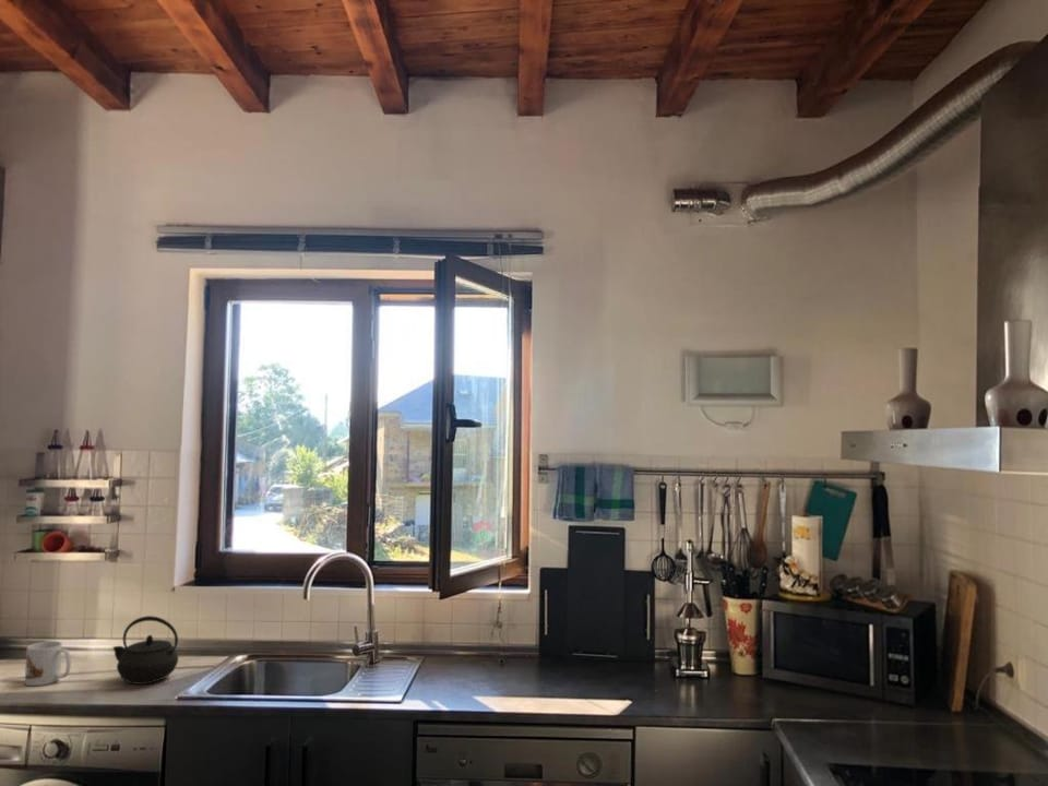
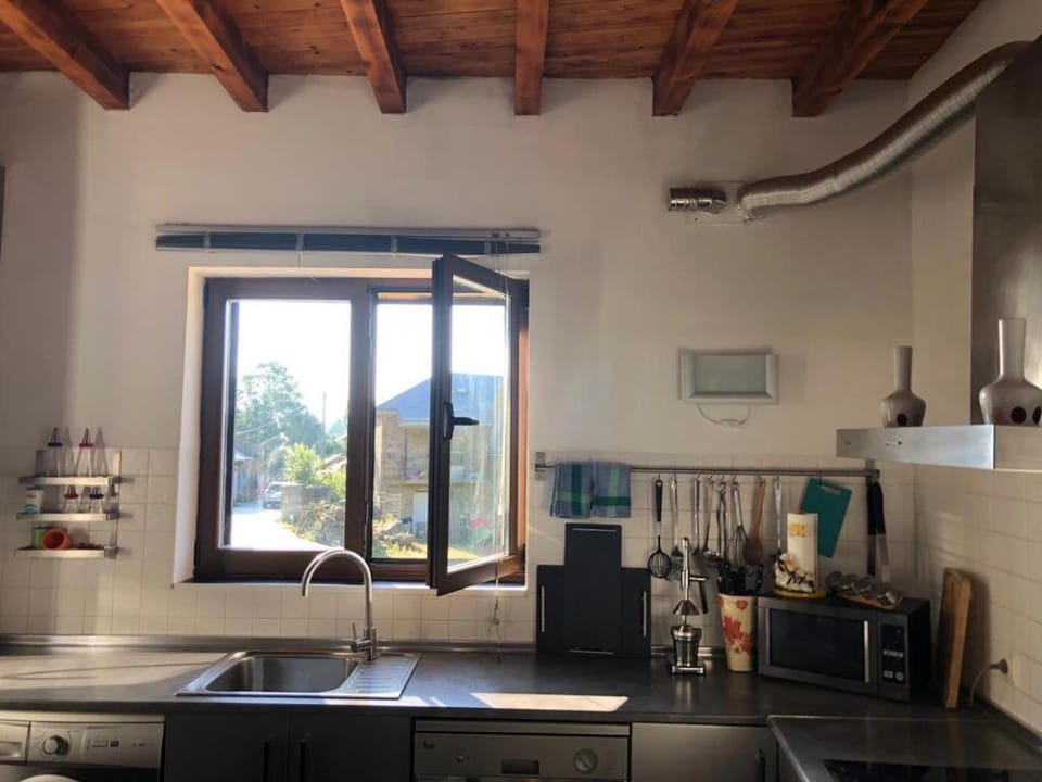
- kettle (145, 647)
- mug (49, 663)
